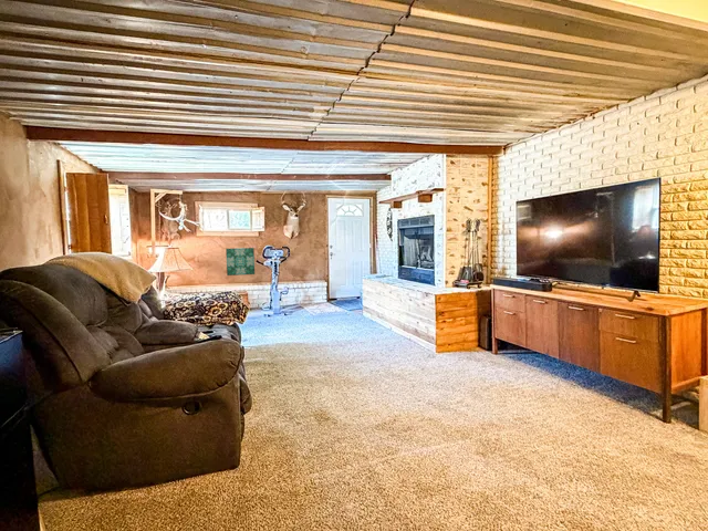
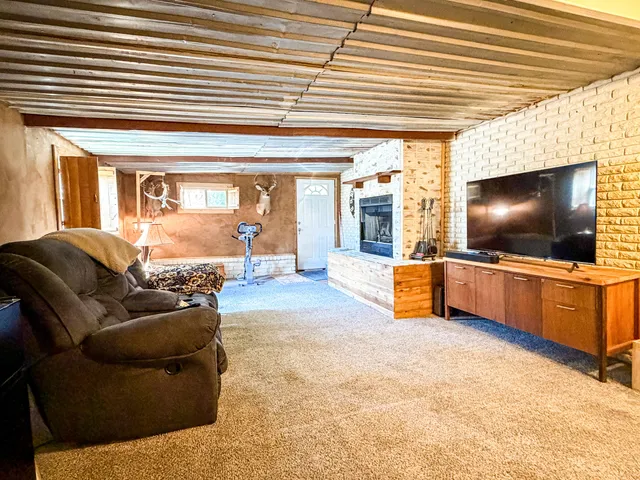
- wall art (240, 261)
